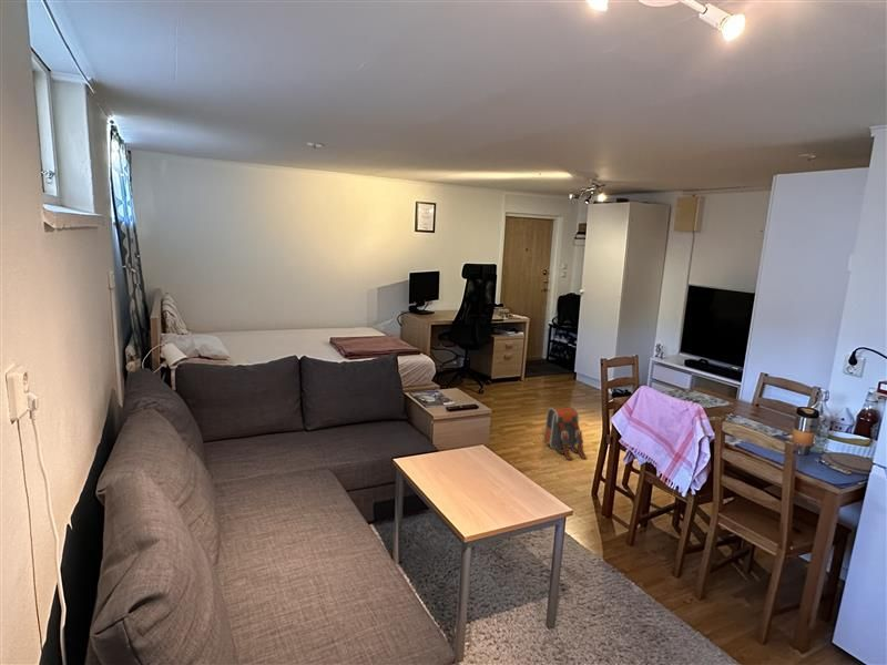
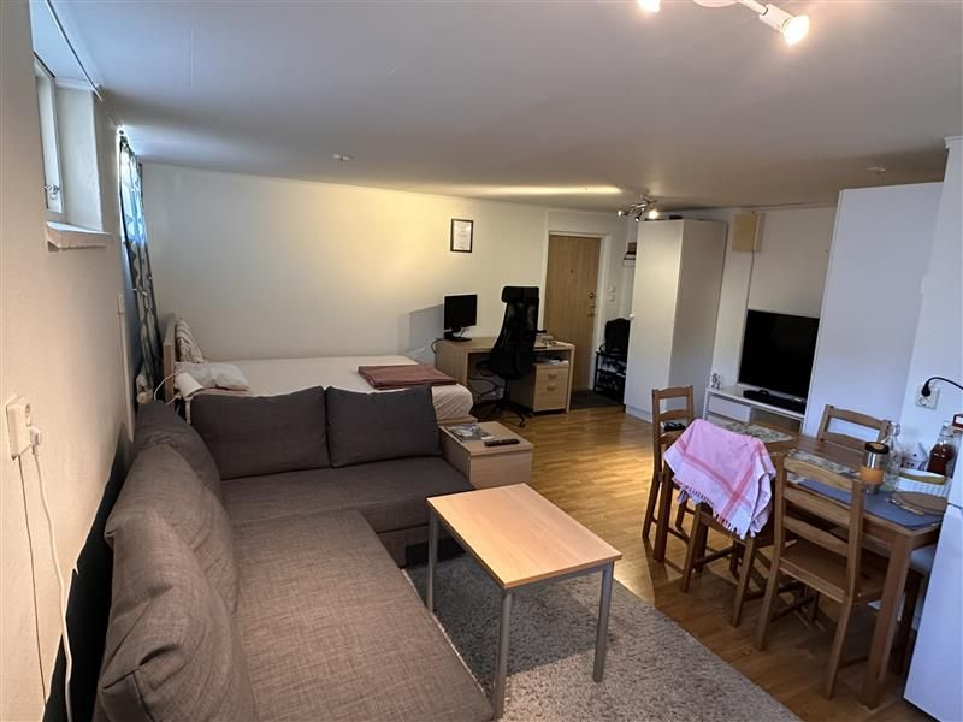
- backpack (564, 429)
